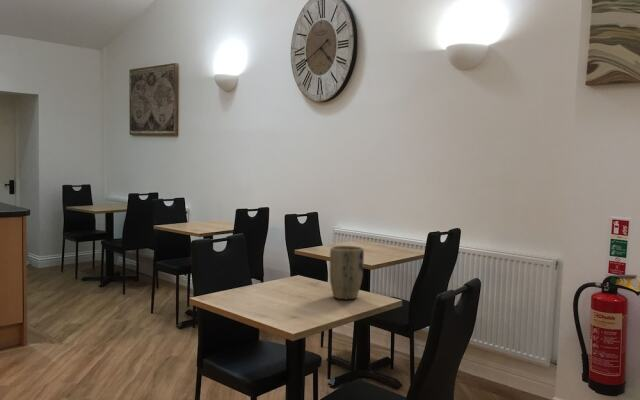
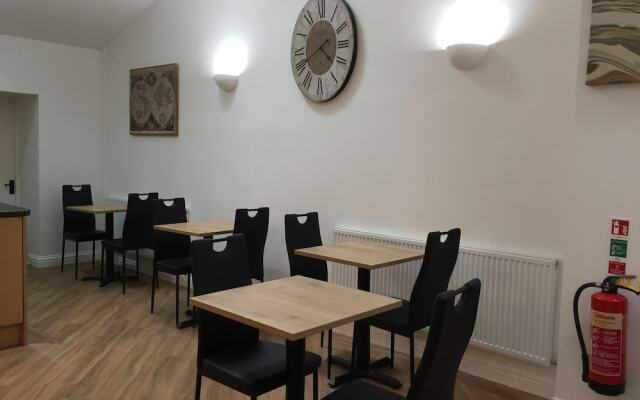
- plant pot (346, 272)
